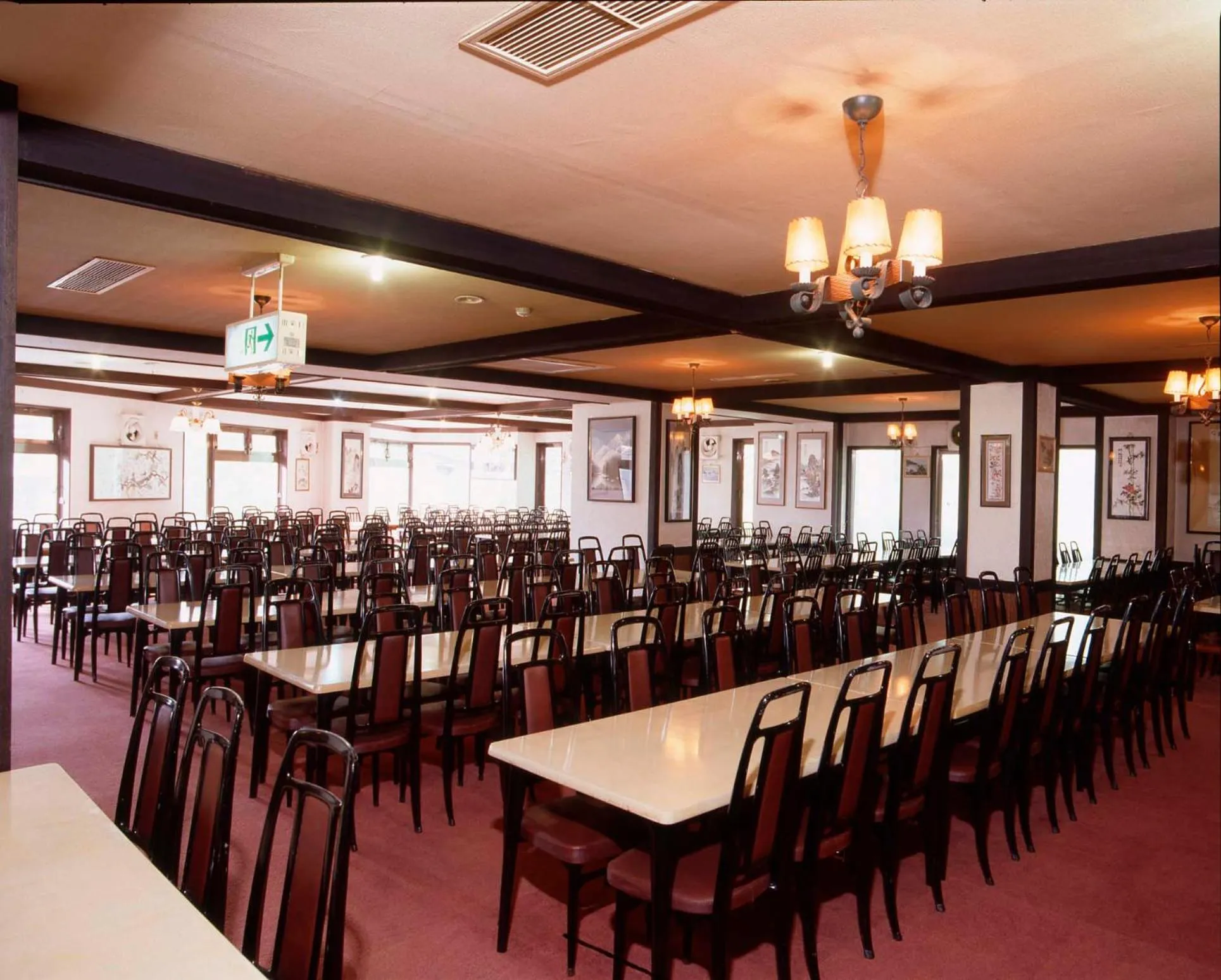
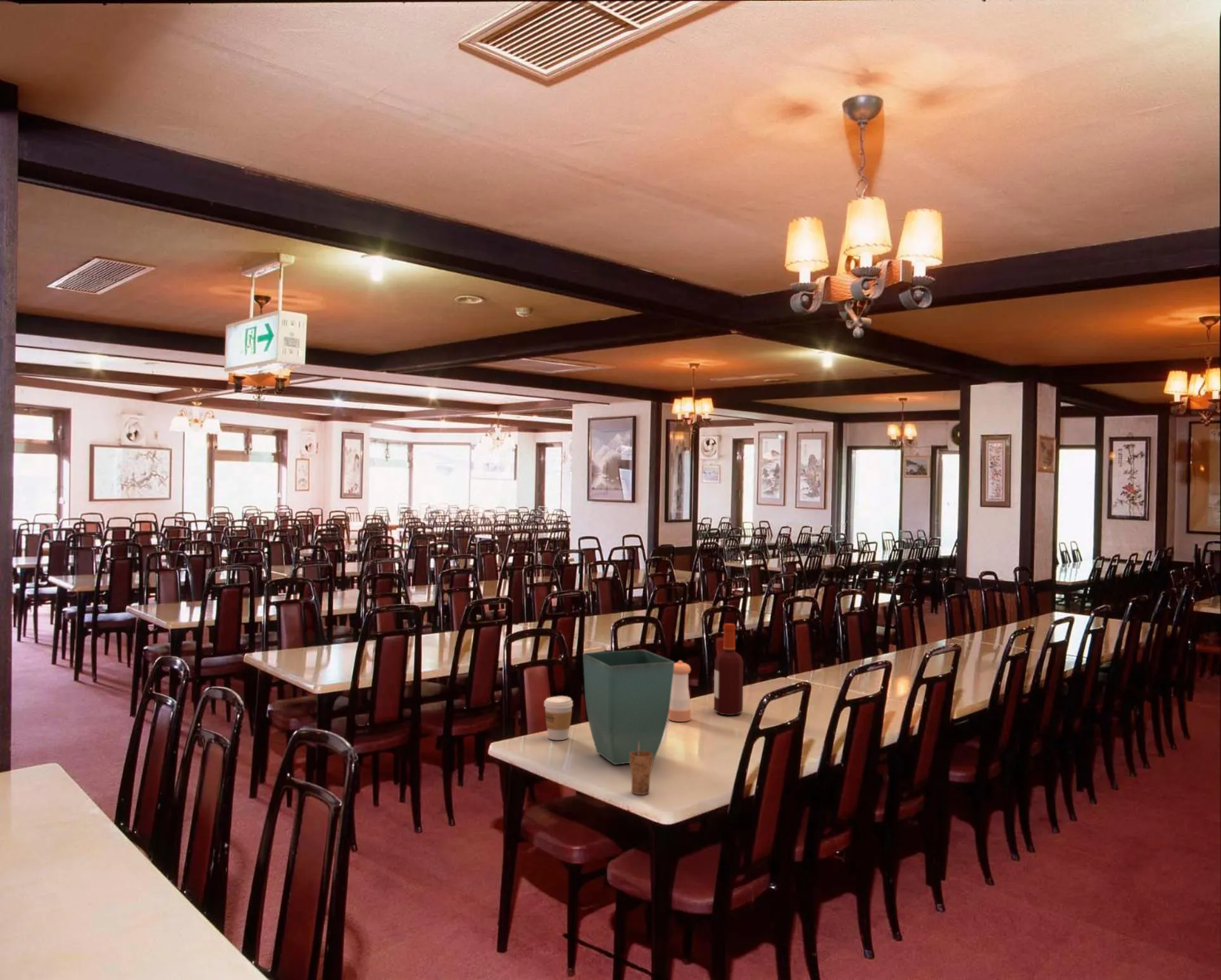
+ bottle (729, 668)
+ cup (641, 768)
+ coffee cup (558, 717)
+ pepper shaker (680, 689)
+ flower pot (627, 707)
